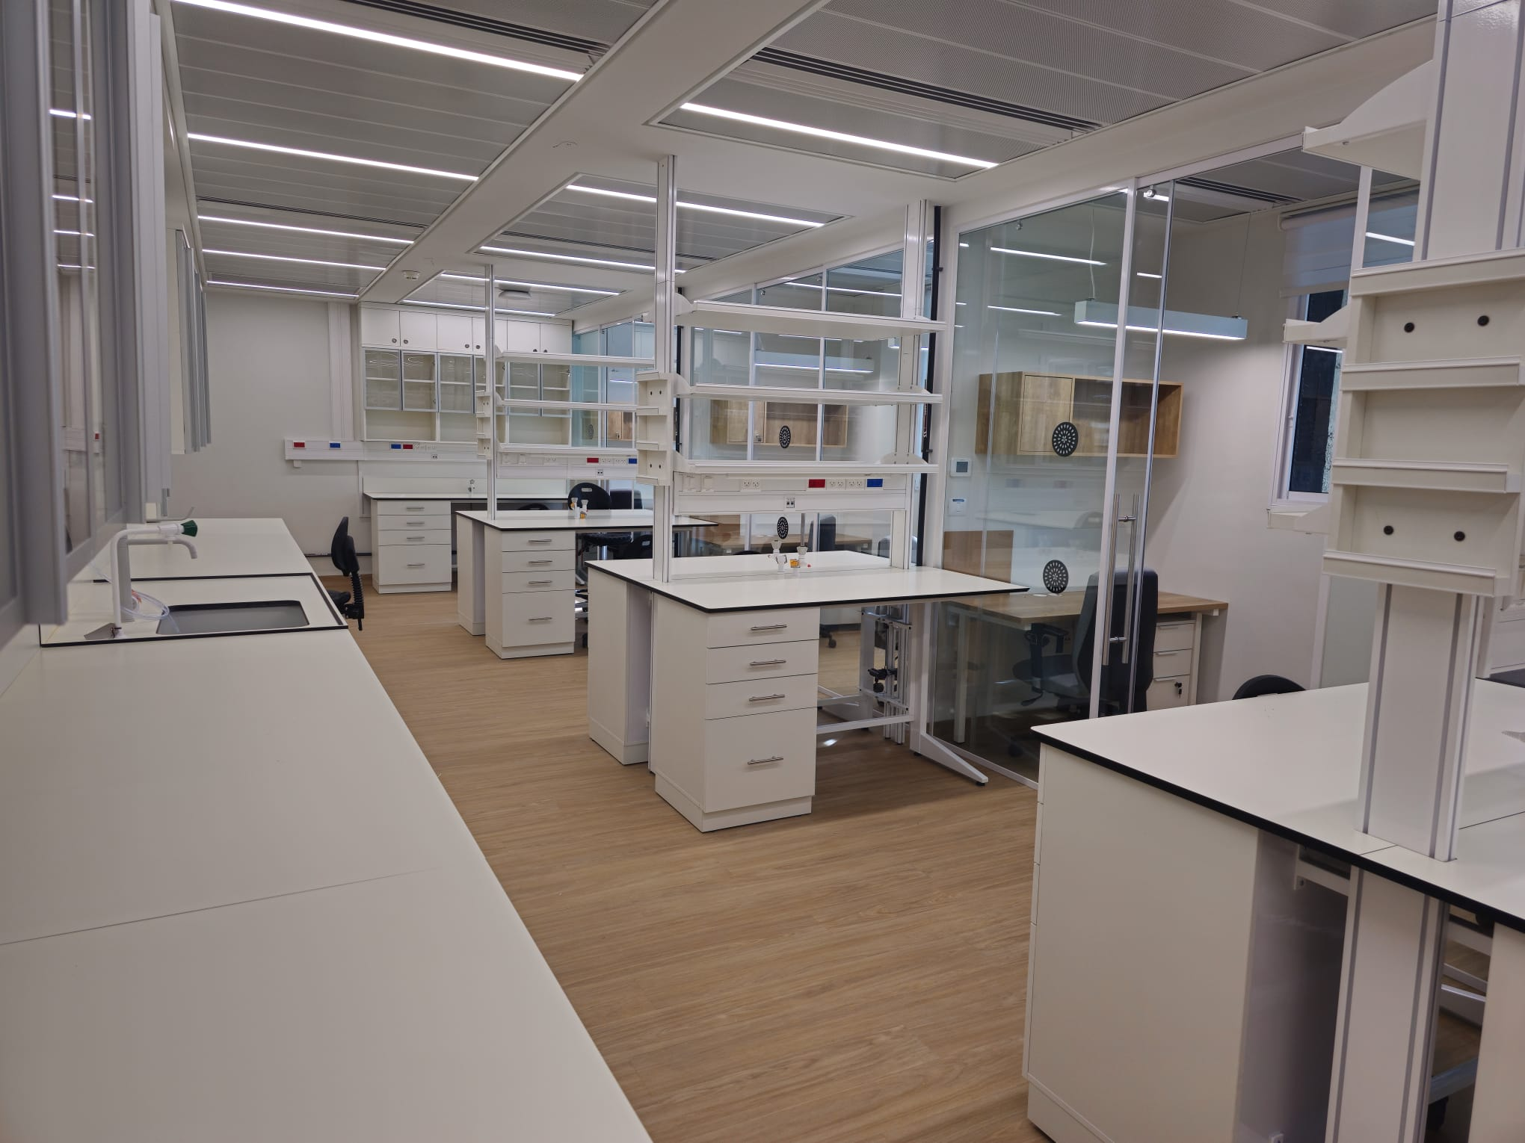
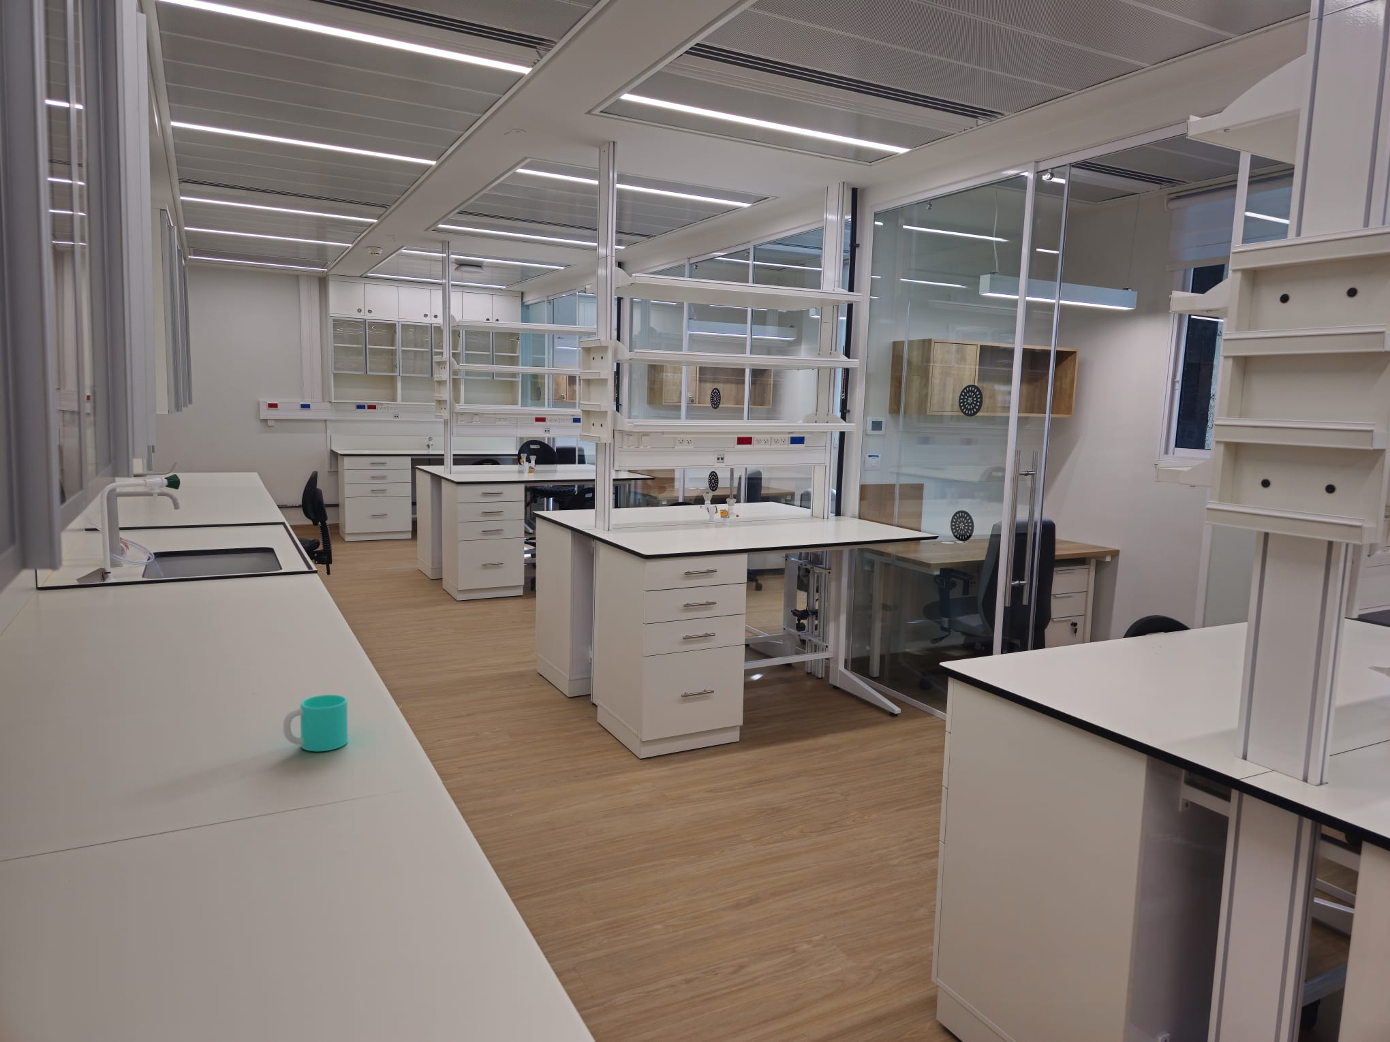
+ cup (315, 723)
